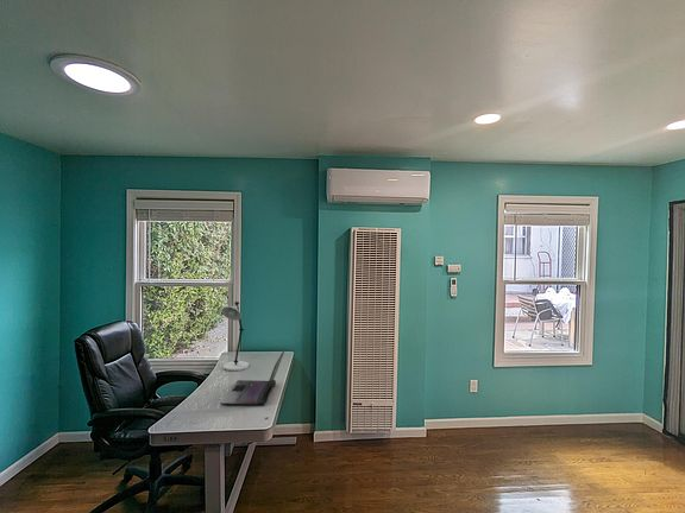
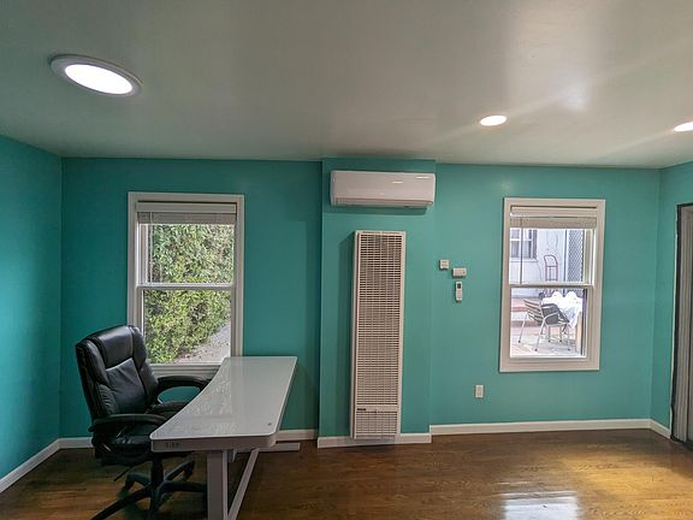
- laptop (252, 380)
- desk lamp (239, 335)
